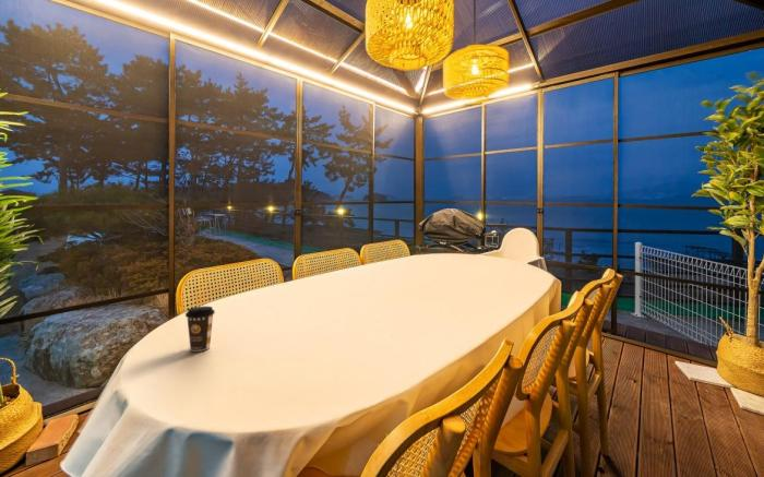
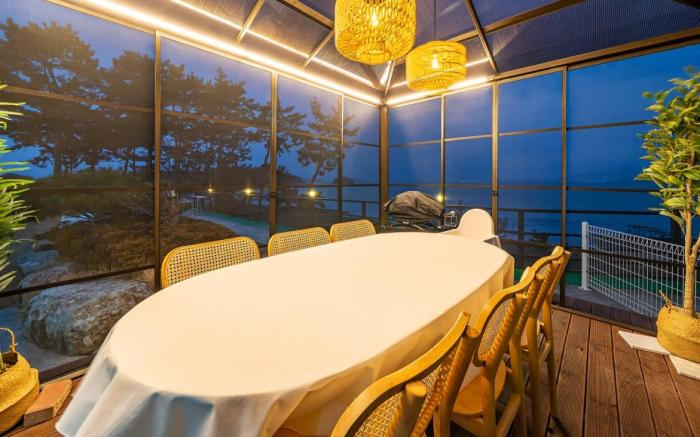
- coffee cup (200, 327)
